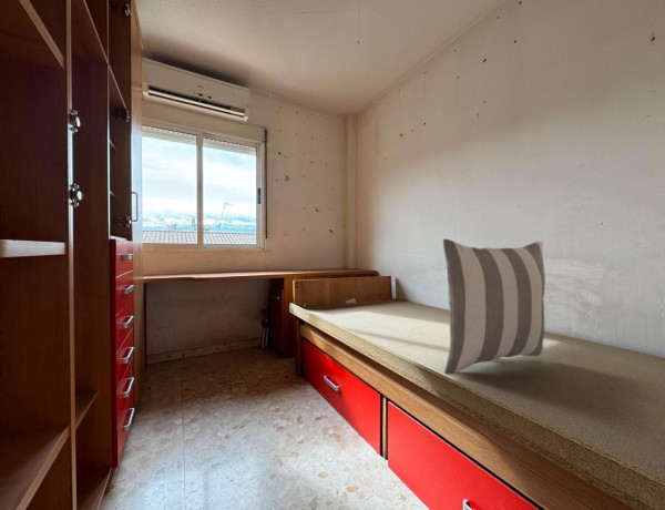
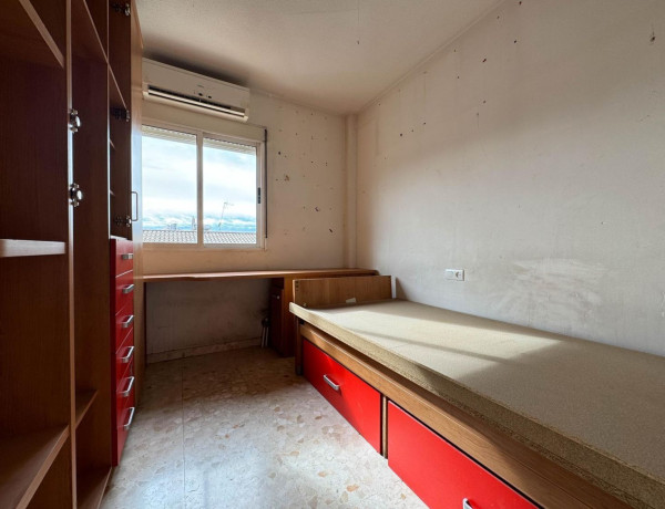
- pillow (497, 303)
